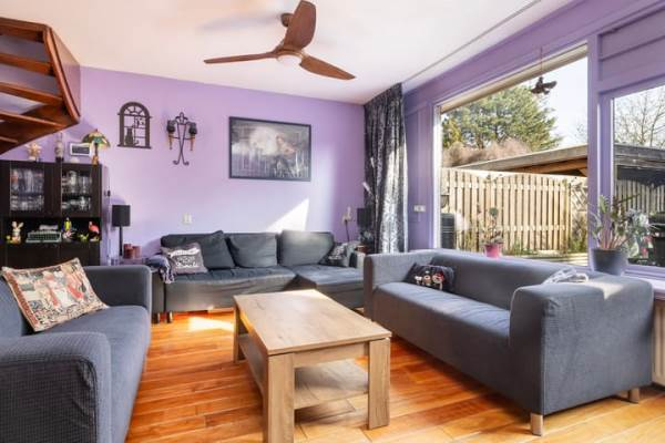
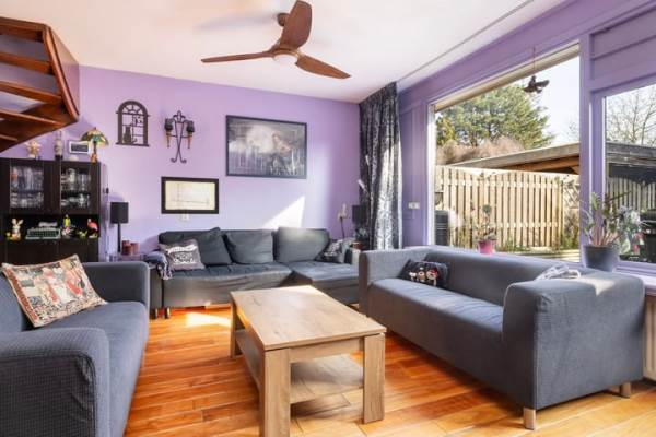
+ wall art (190, 196)
